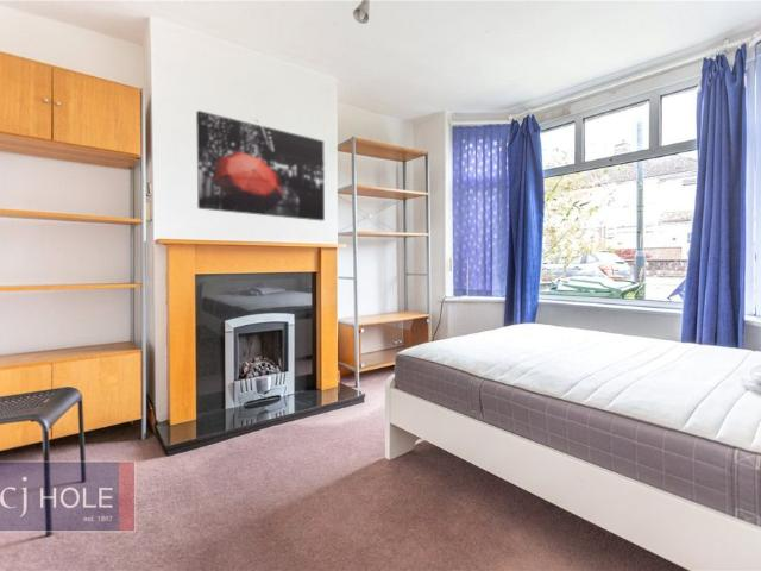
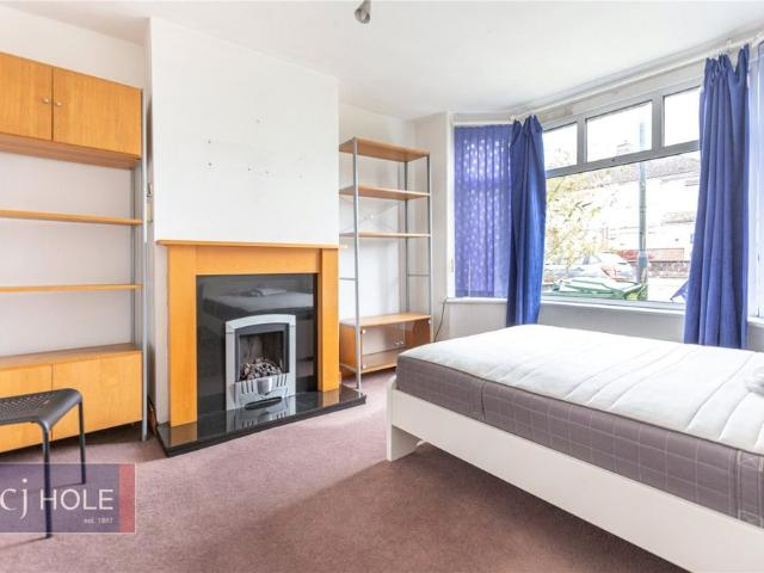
- wall art (266, 171)
